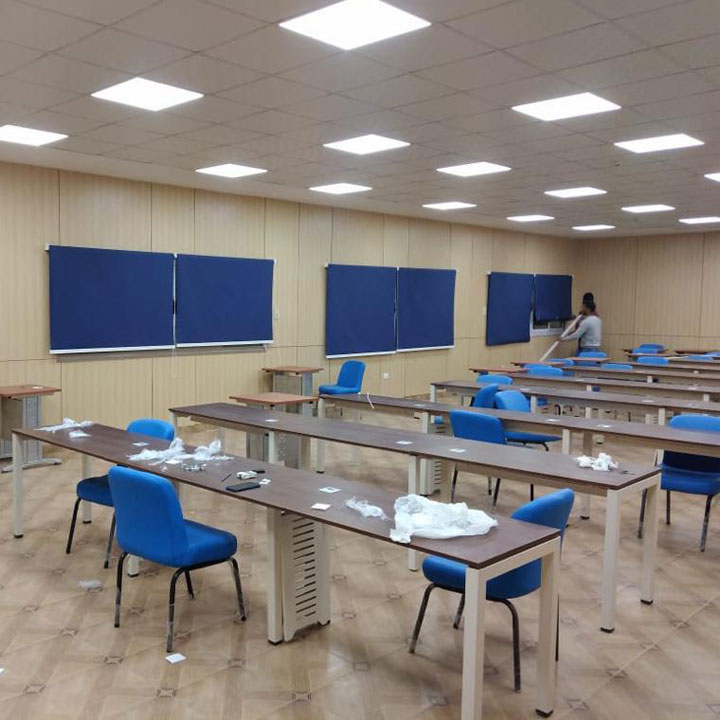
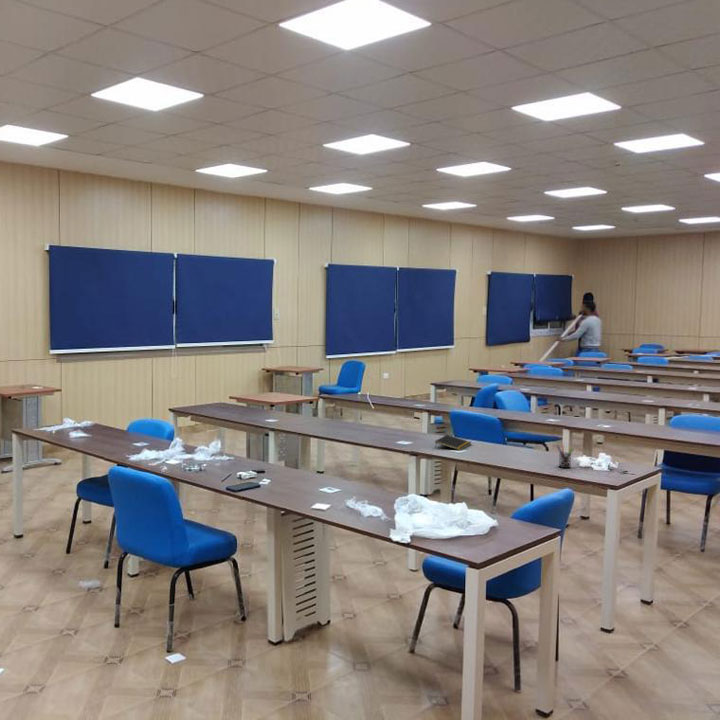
+ notepad (453, 442)
+ pen holder (565, 456)
